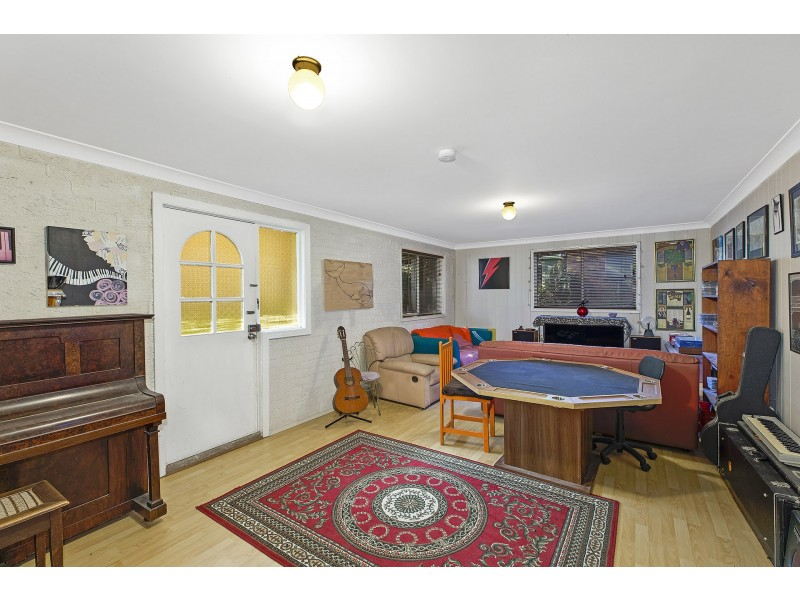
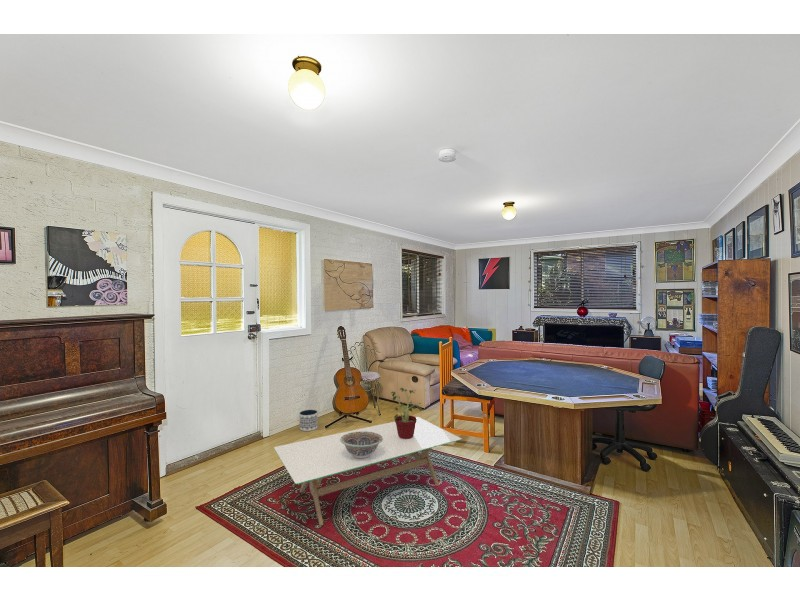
+ coffee table (369, 465)
+ potted plant (402, 410)
+ decorative bowl (361, 445)
+ planter (308, 420)
